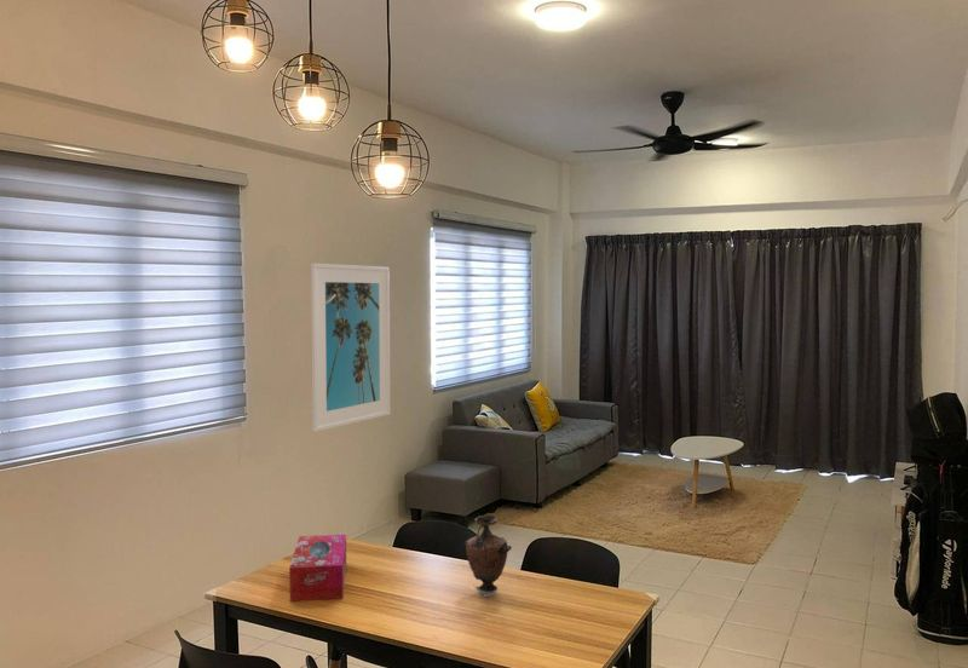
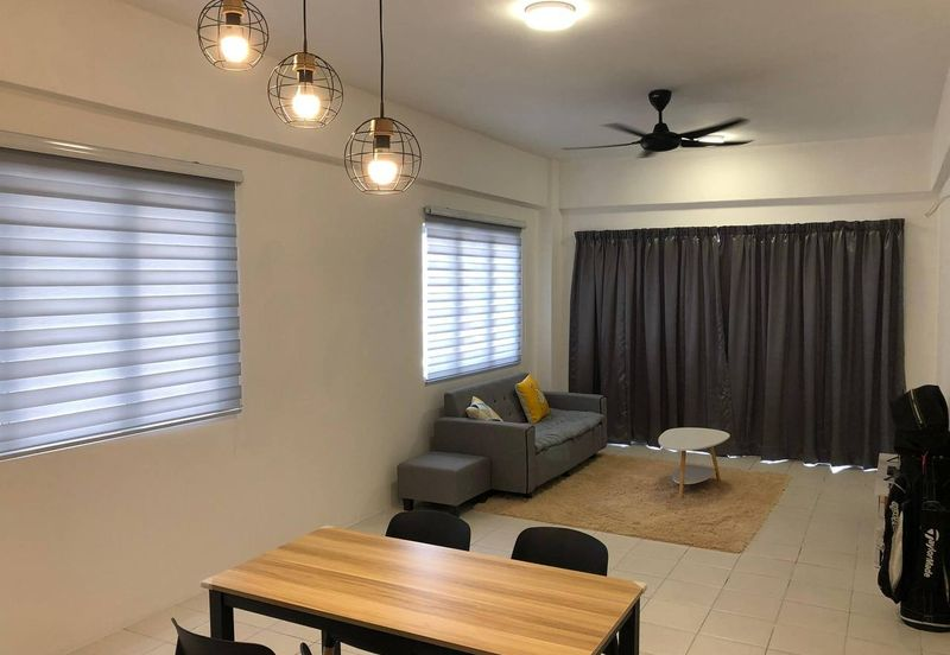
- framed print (352, 344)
- vase (488, 551)
- tissue box (319, 565)
